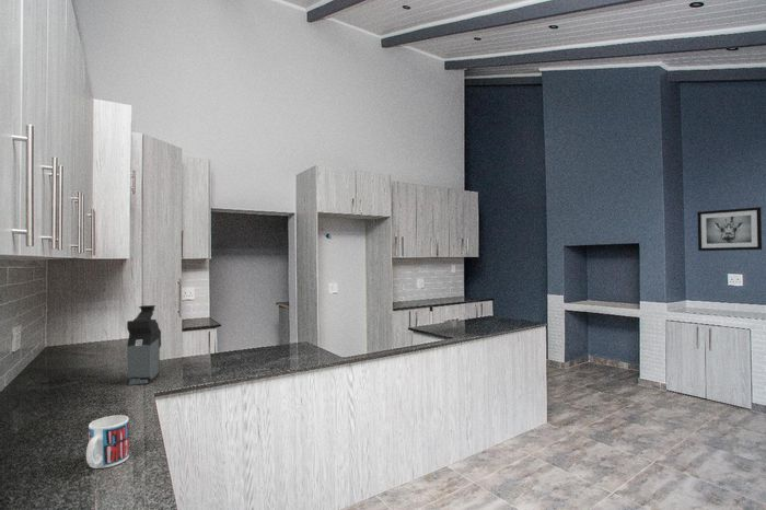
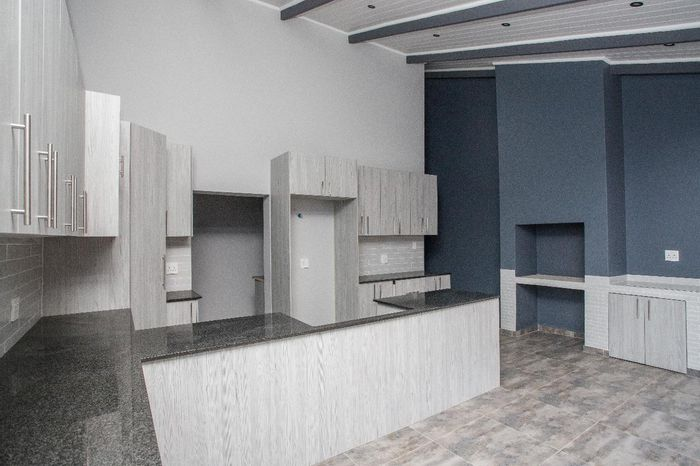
- coffee maker (144, 343)
- mug (107, 442)
- wall art (728, 230)
